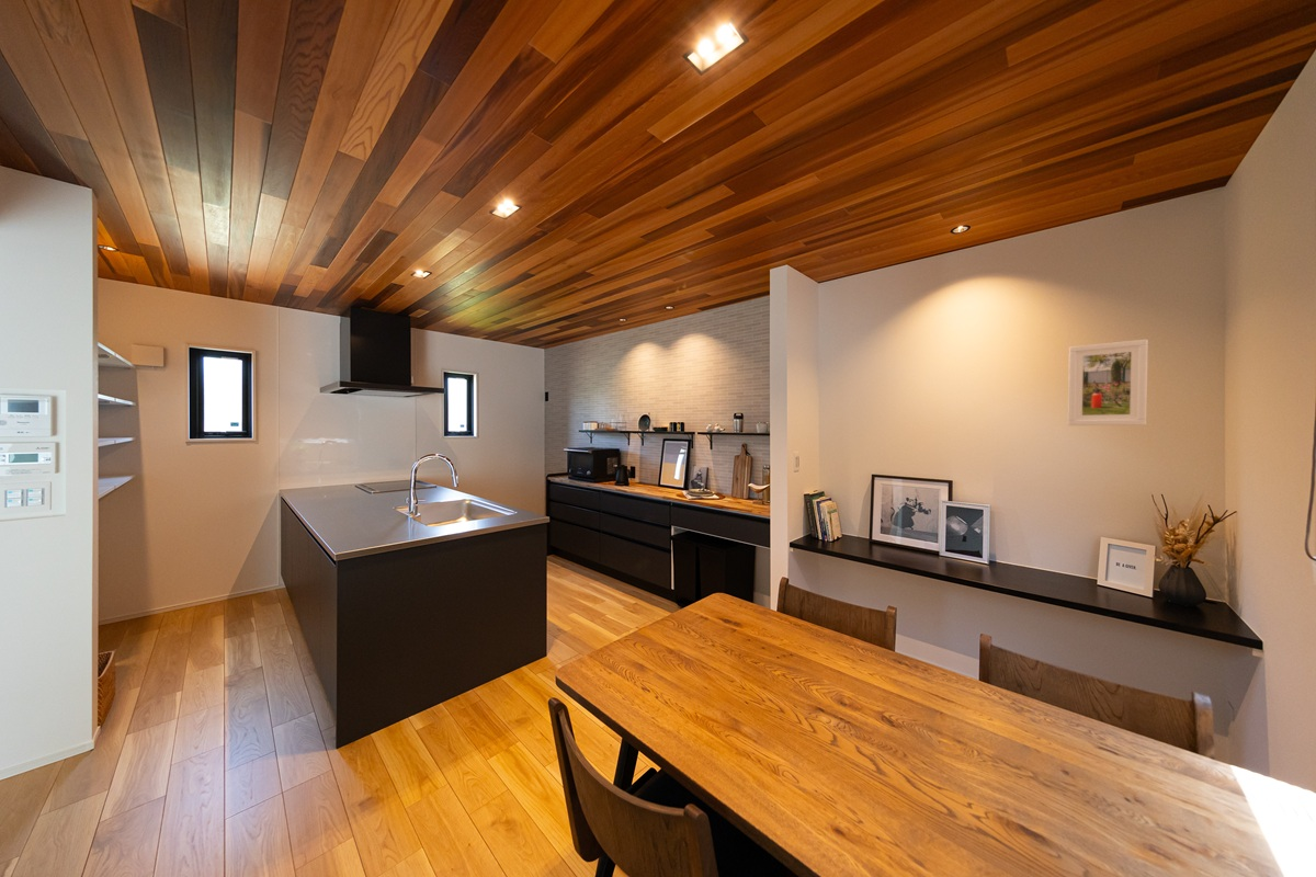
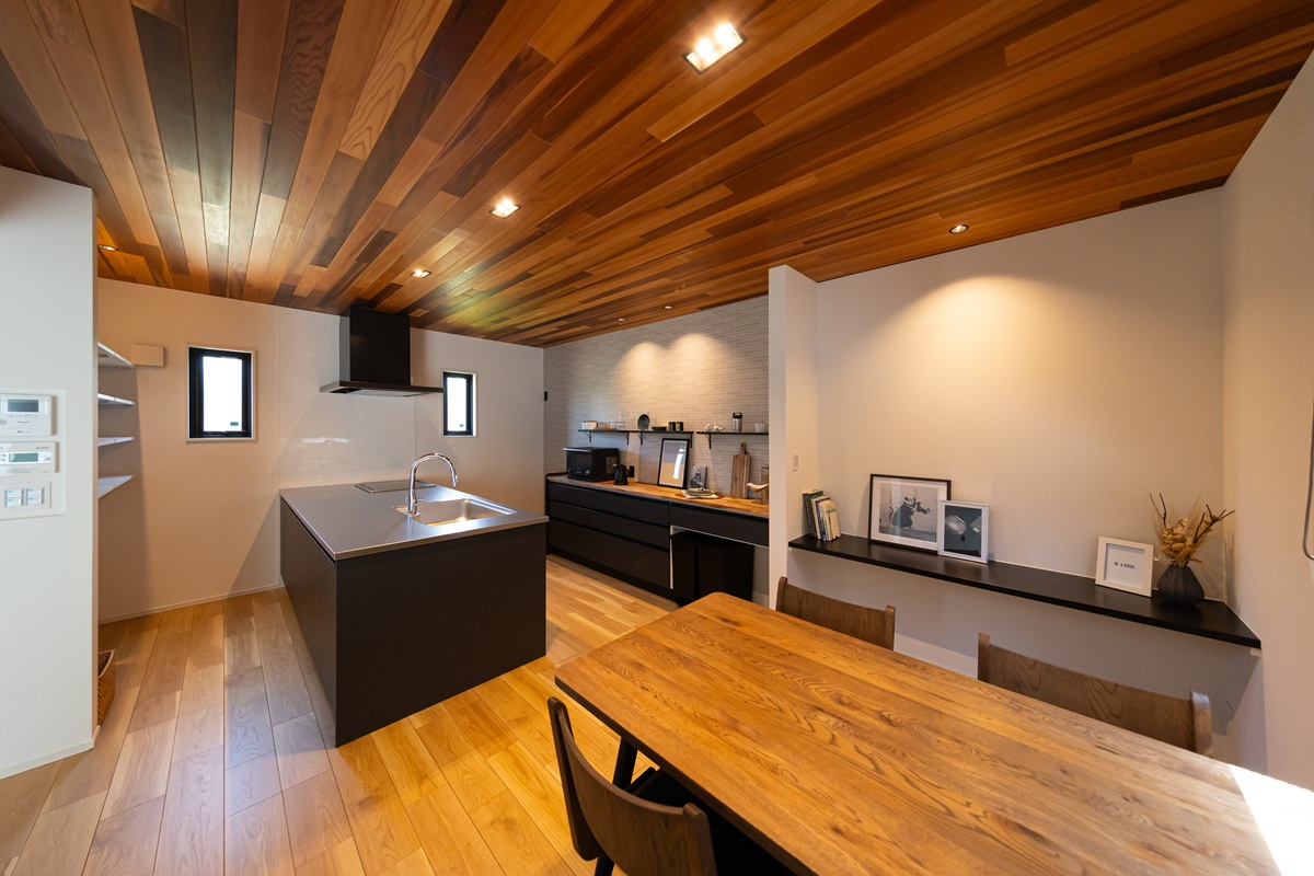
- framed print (1105, 384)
